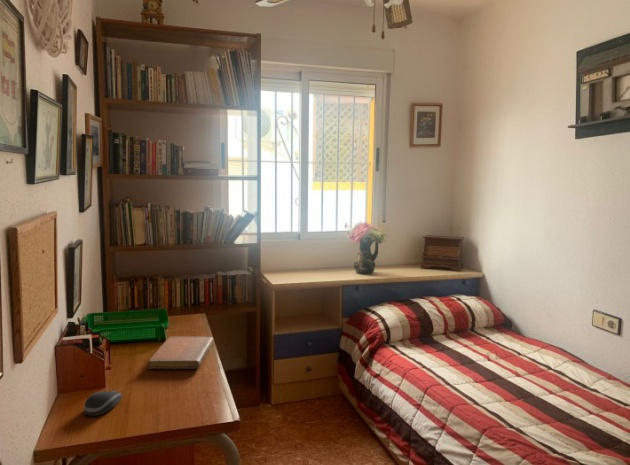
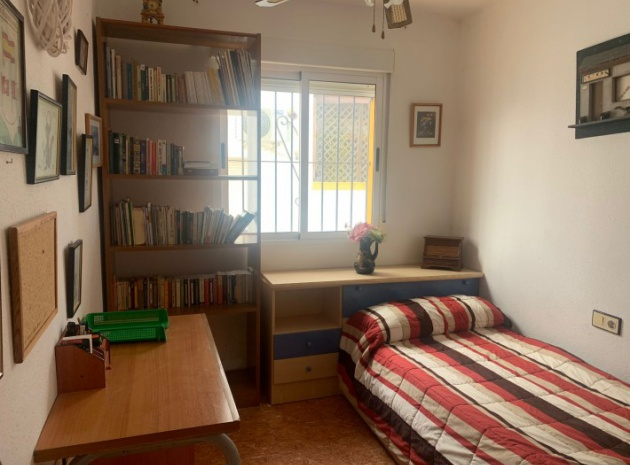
- notebook (183, 351)
- computer mouse (103, 398)
